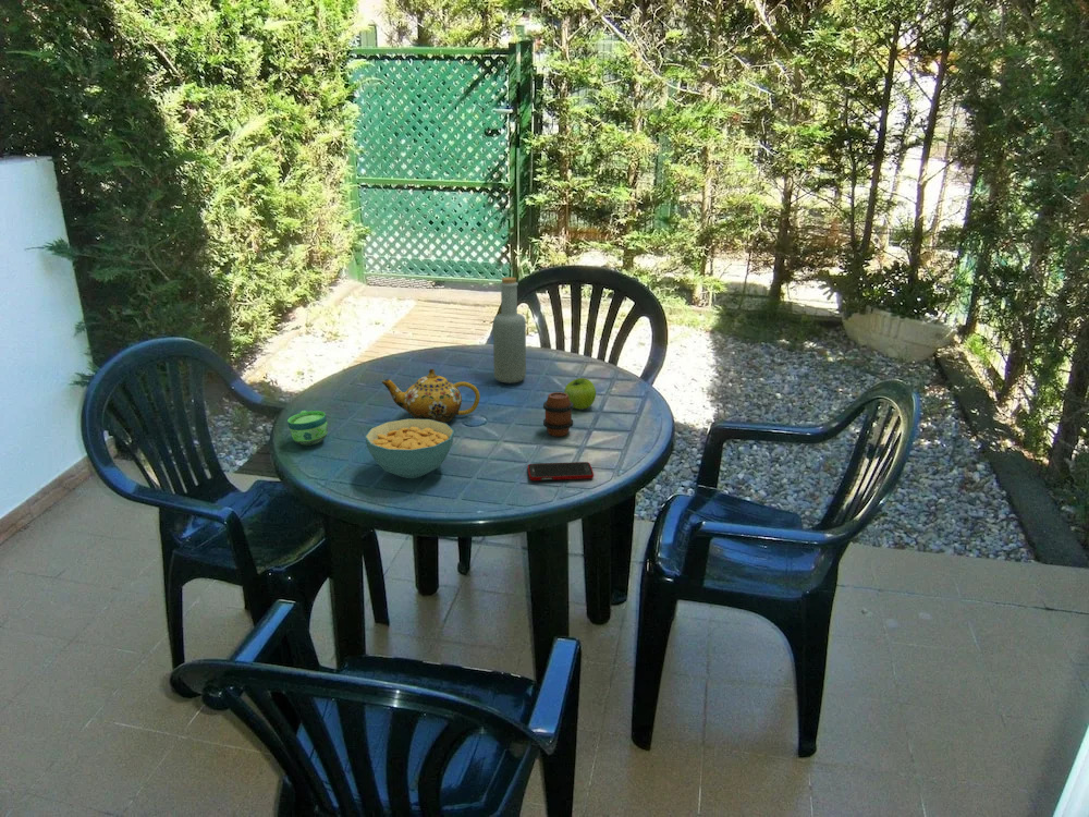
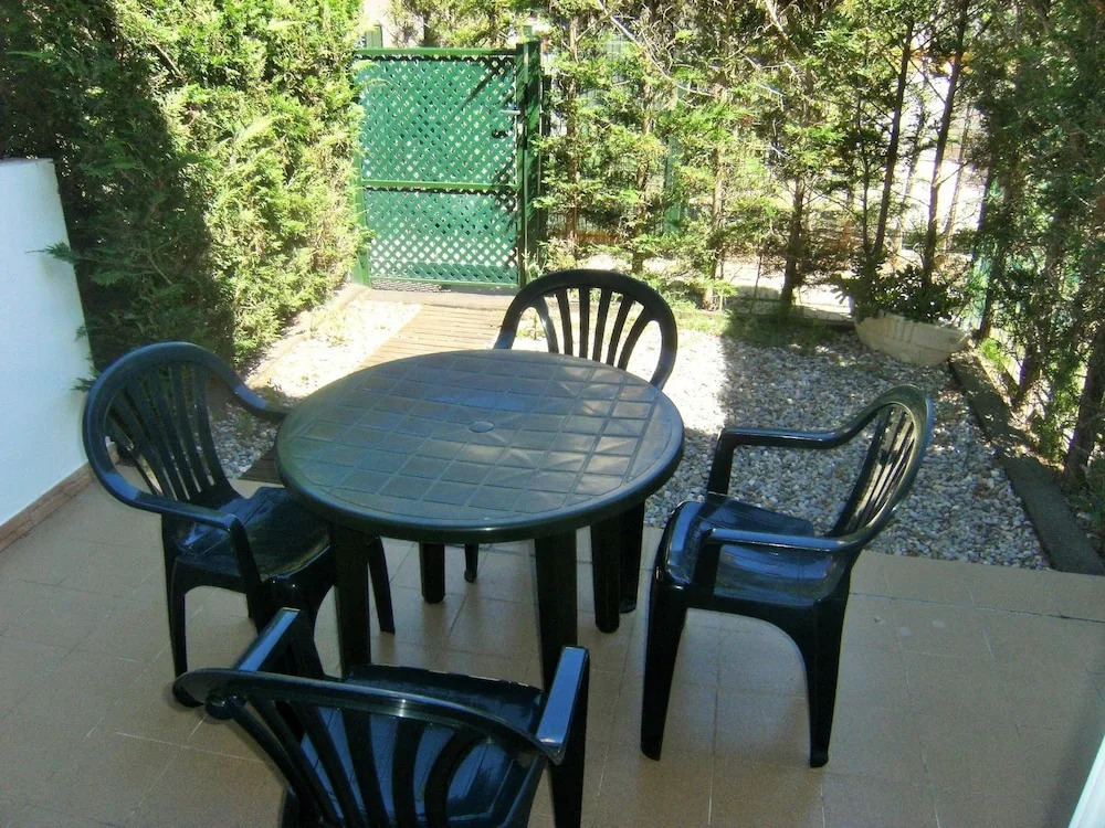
- cup (306, 427)
- teapot (431, 393)
- fruit (579, 393)
- cereal bowl (411, 453)
- bottle (509, 330)
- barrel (558, 414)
- cell phone (560, 471)
